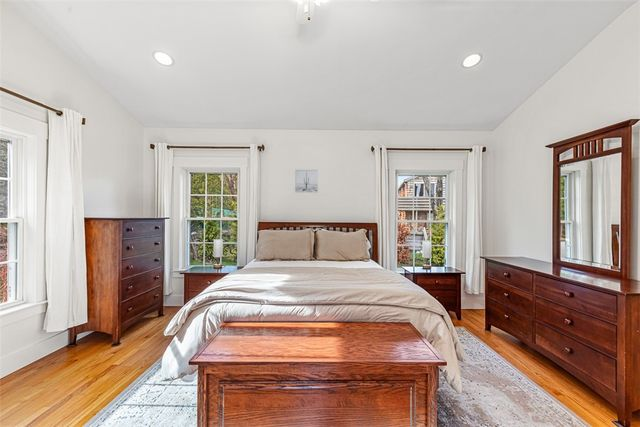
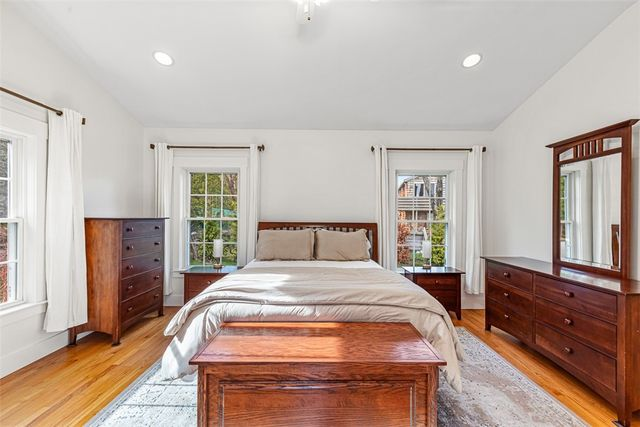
- wall art (306, 181)
